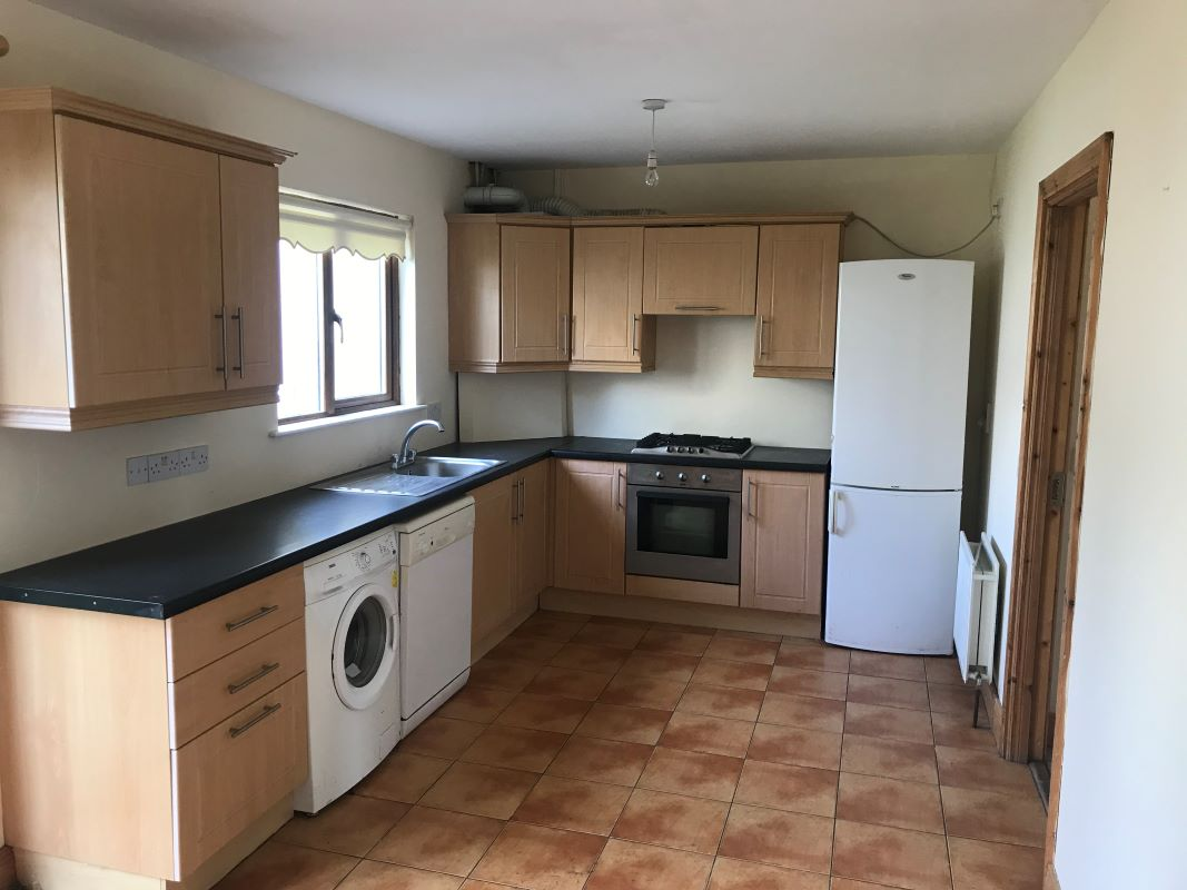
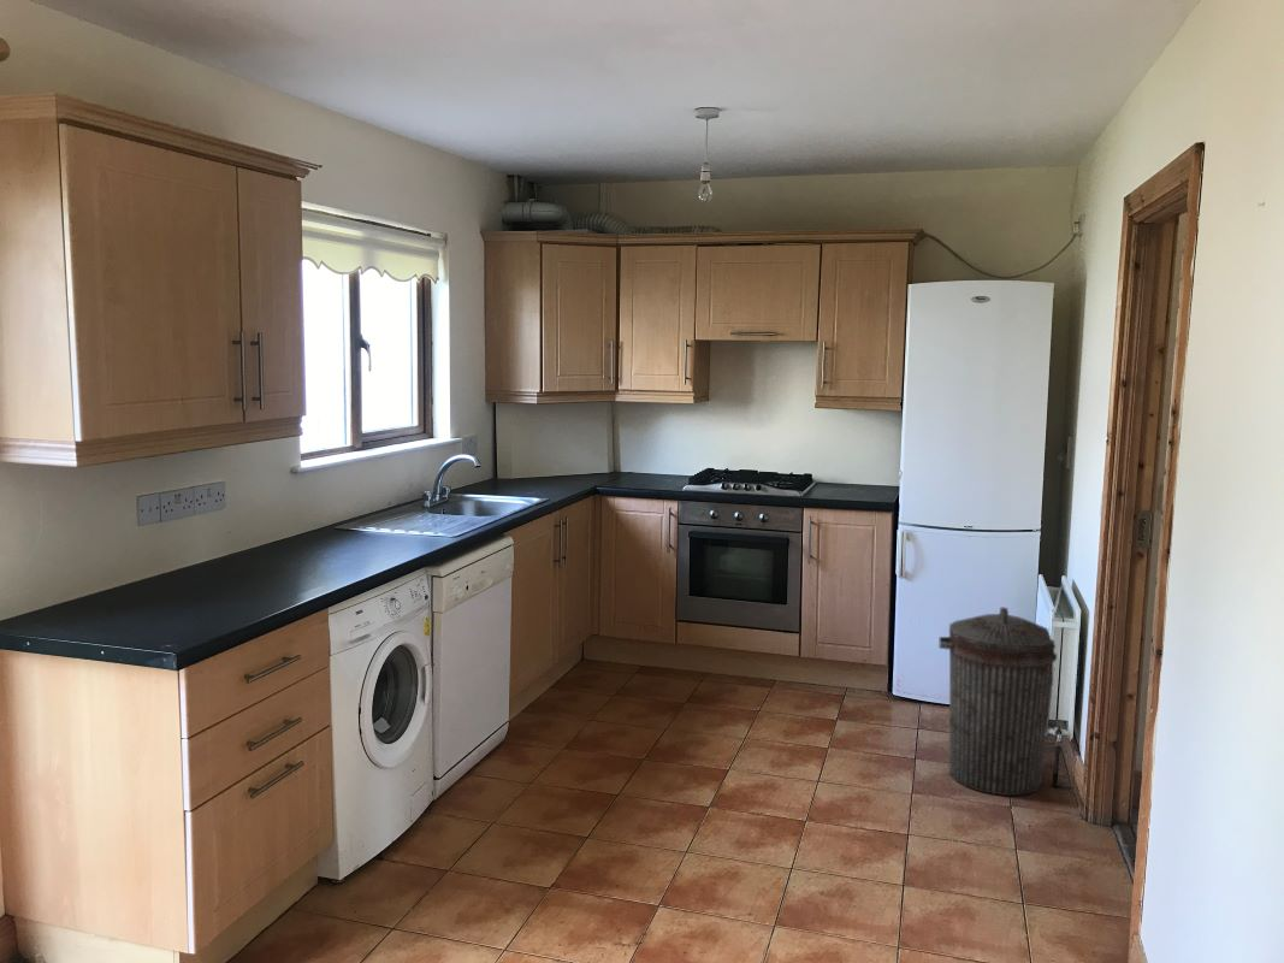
+ trash can (999, 693)
